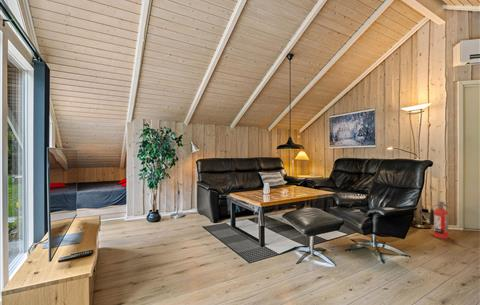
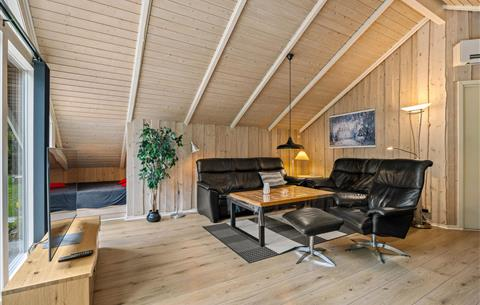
- fire extinguisher (440, 218)
